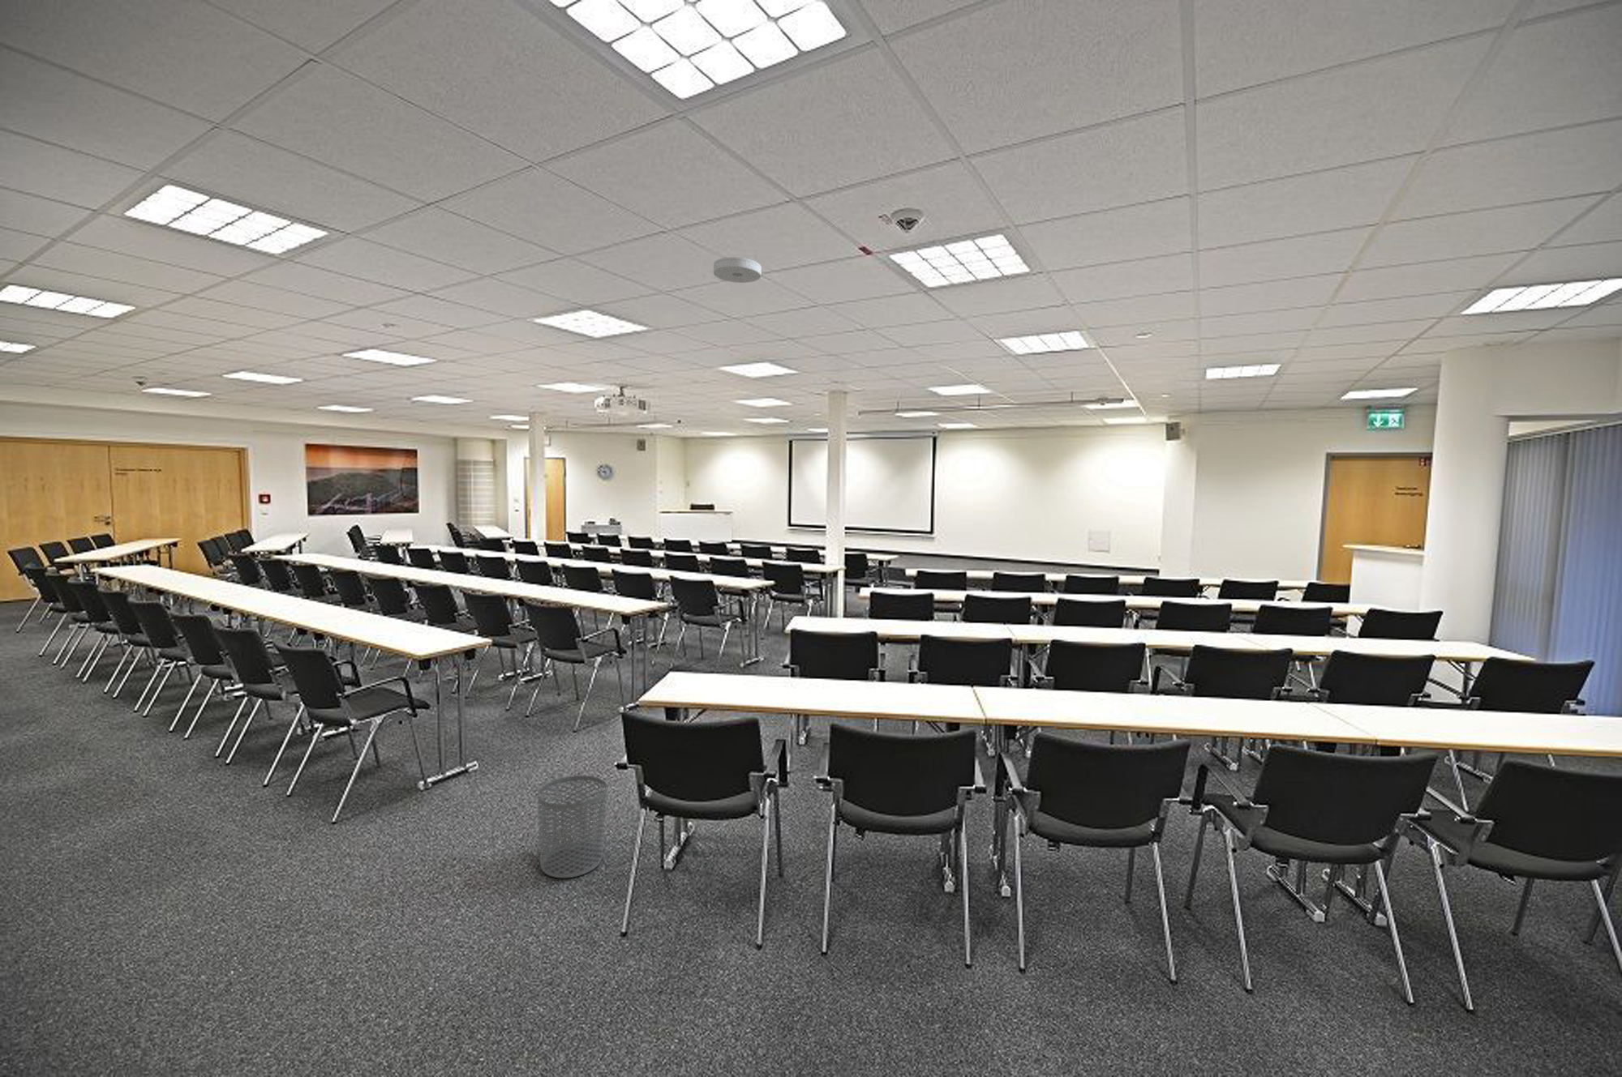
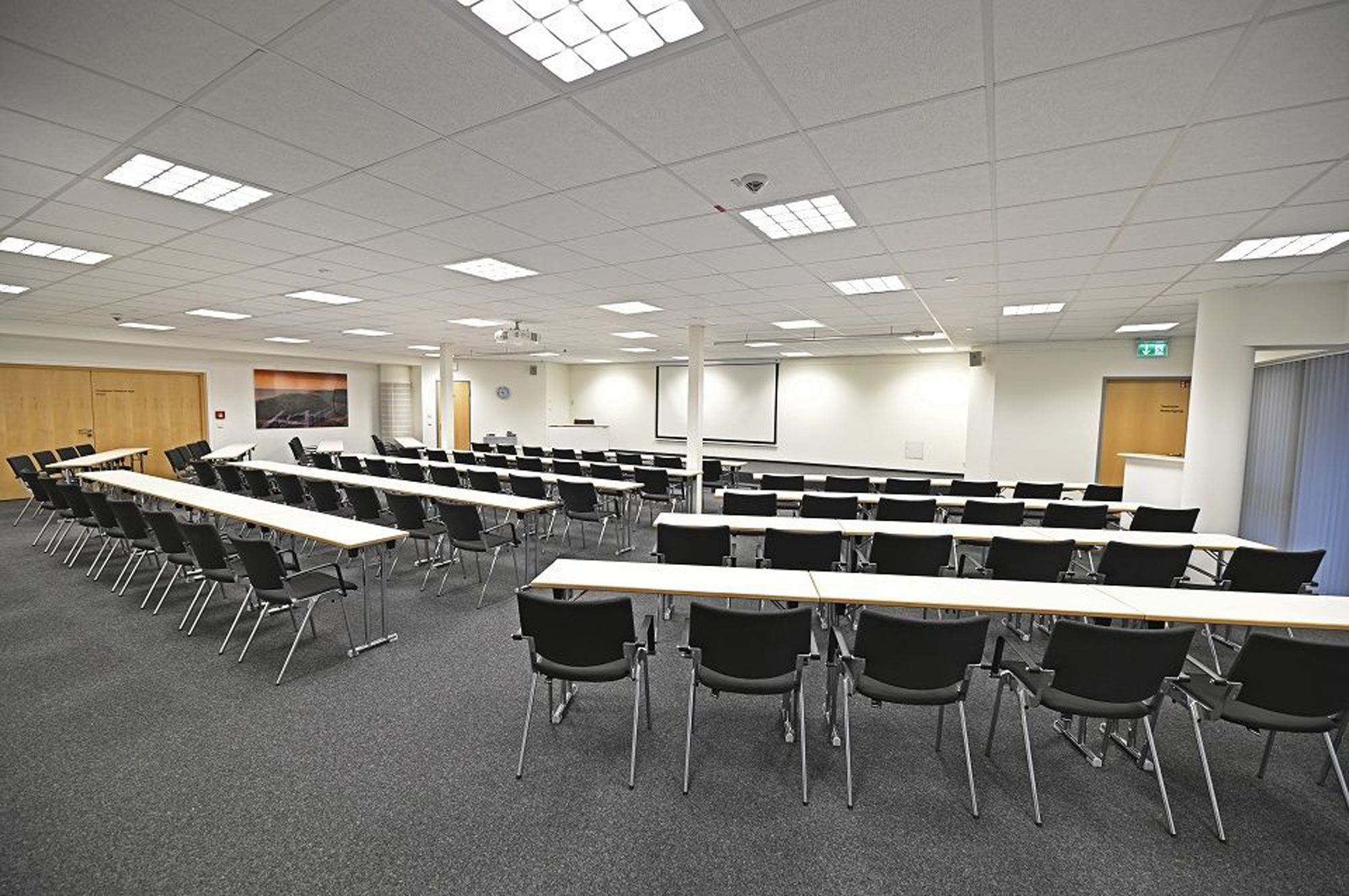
- waste bin (571, 825)
- smoke detector (737, 270)
